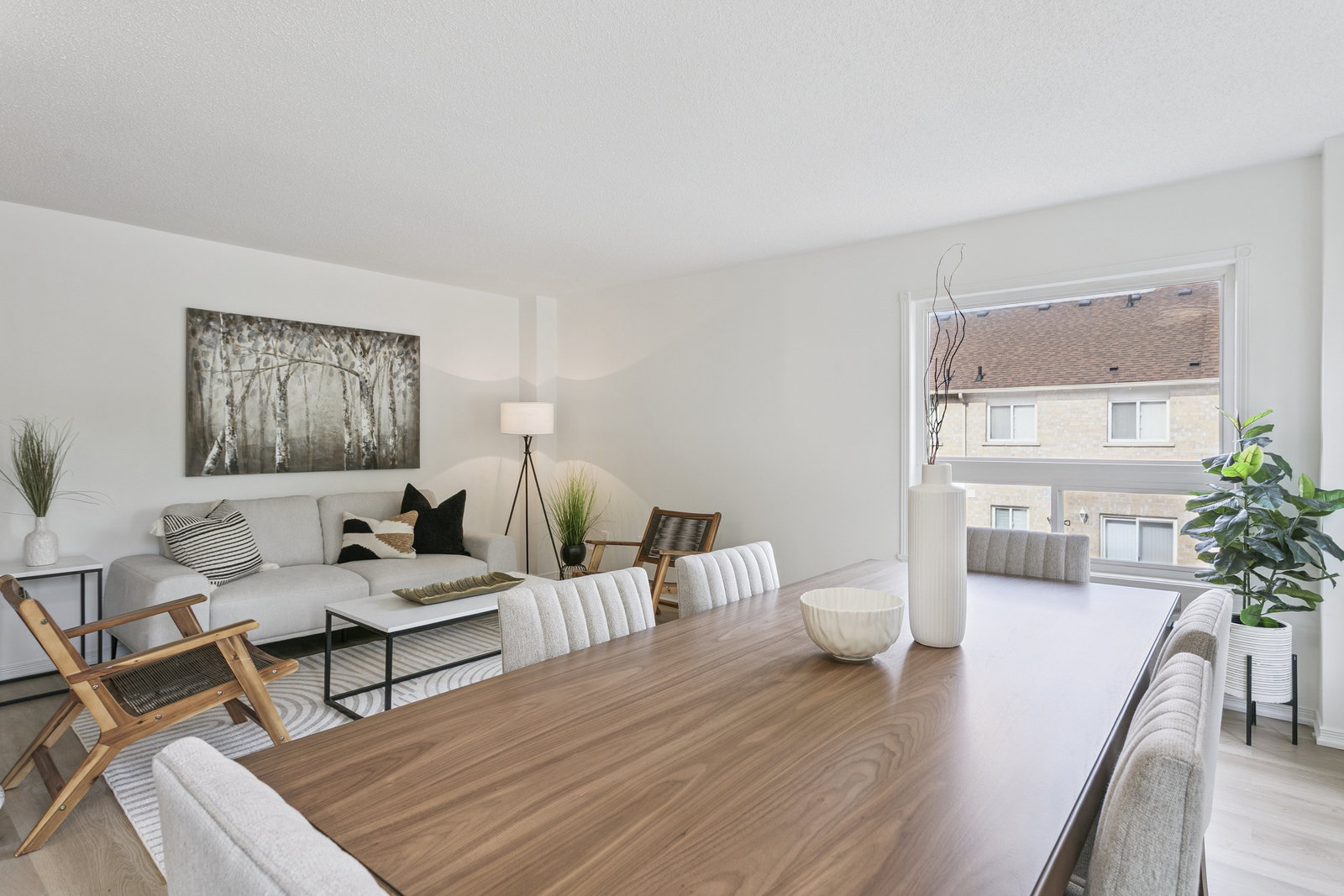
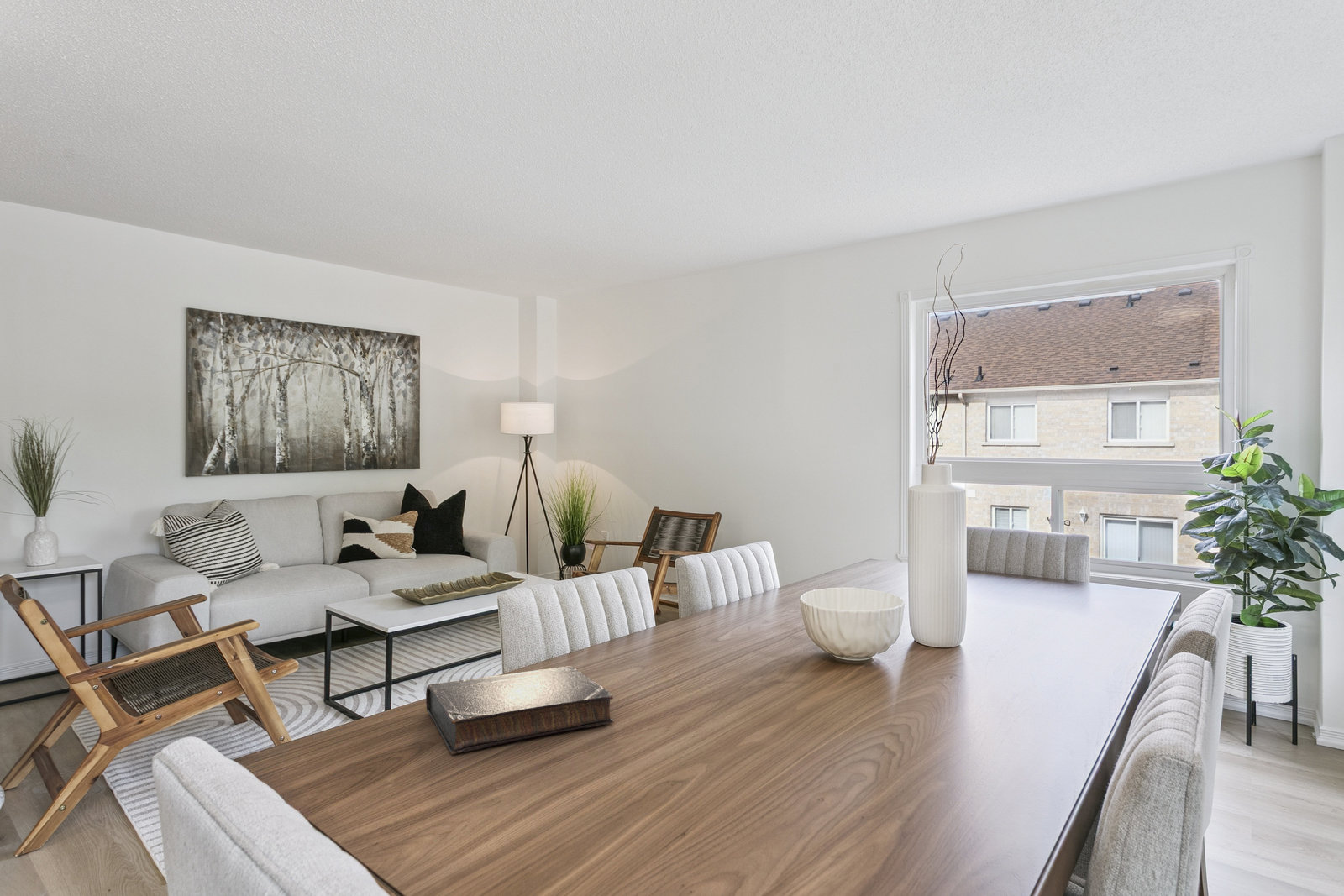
+ book (517, 701)
